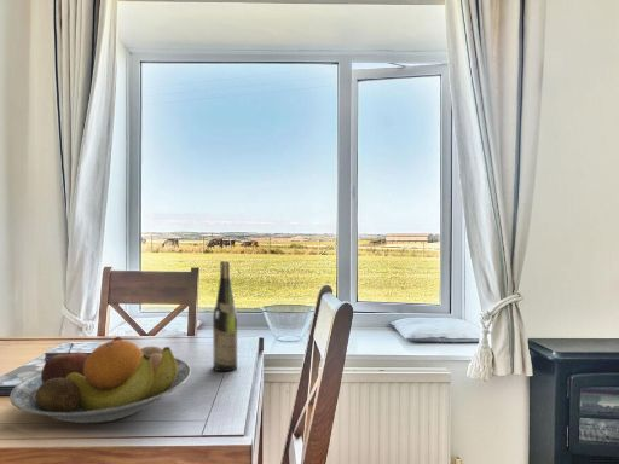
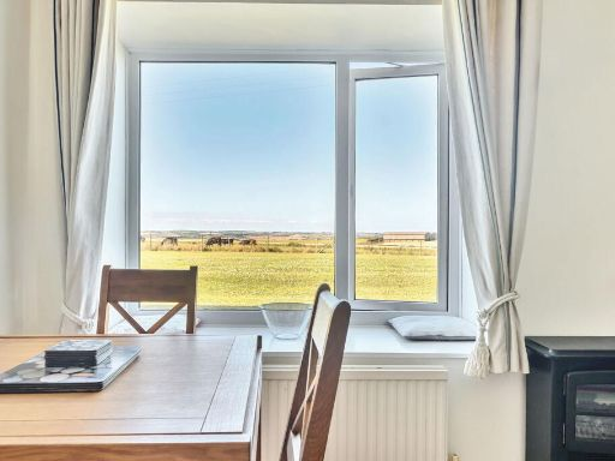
- fruit bowl (108, 371)
- wine bottle (225, 314)
